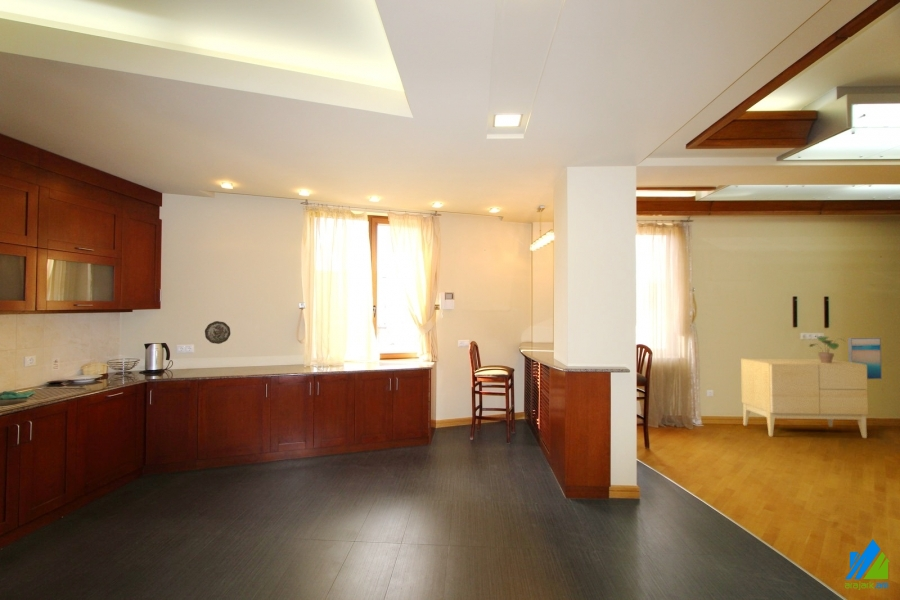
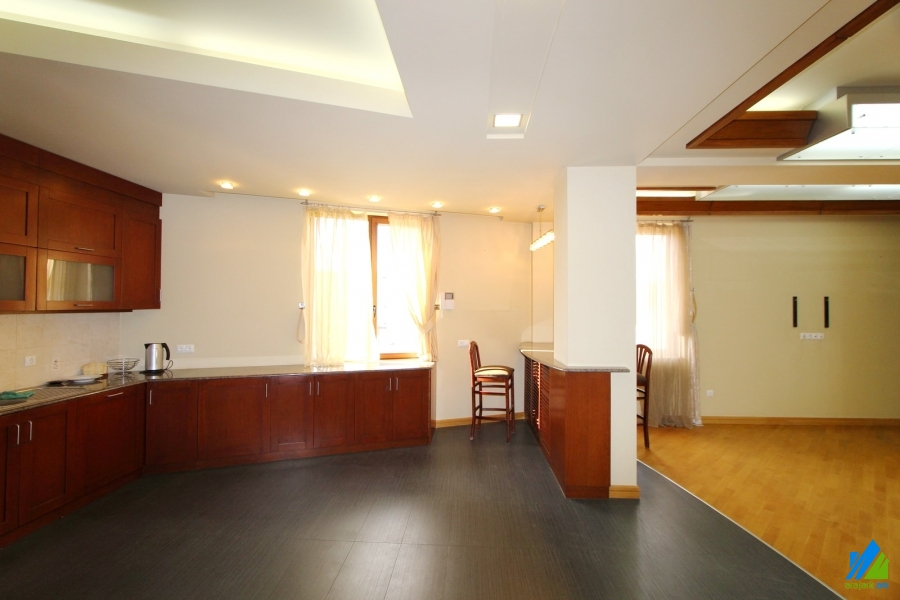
- decorative plate (218, 332)
- sideboard (801, 396)
- potted plant (825, 349)
- wall art (865, 358)
